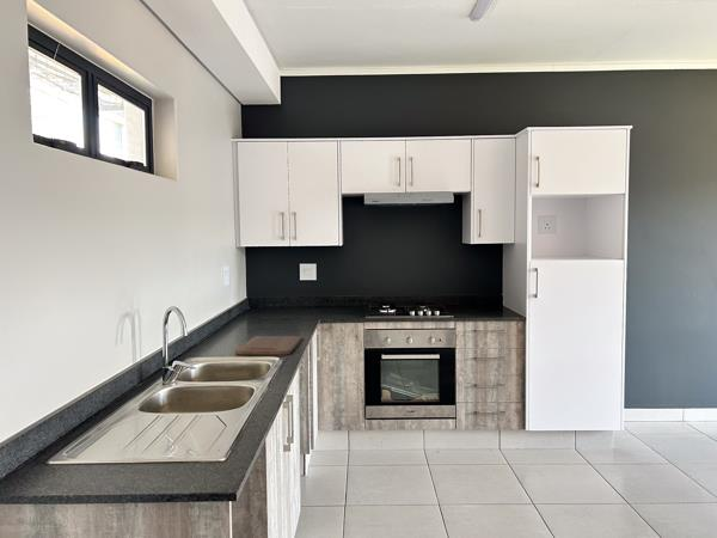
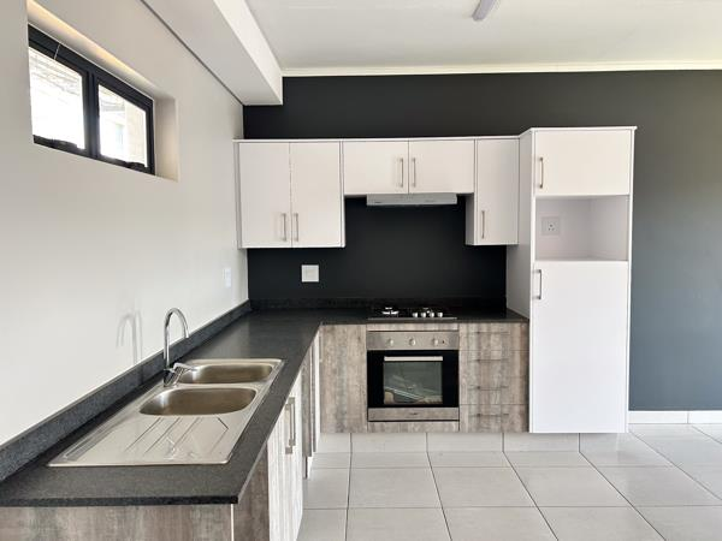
- cutting board (270, 344)
